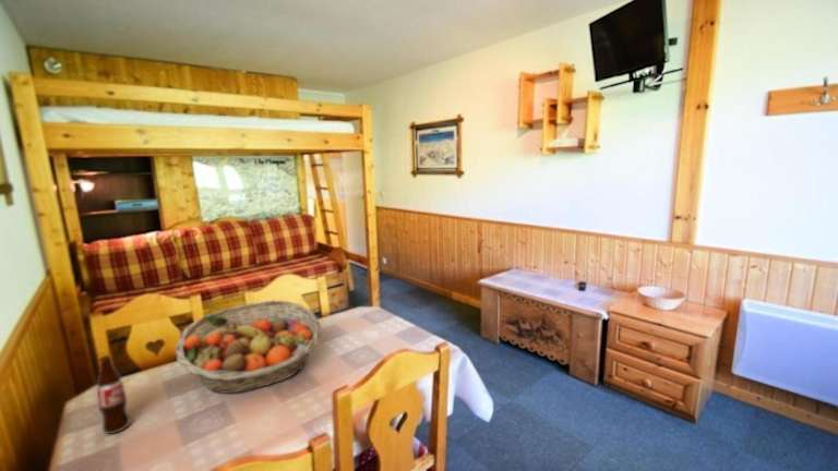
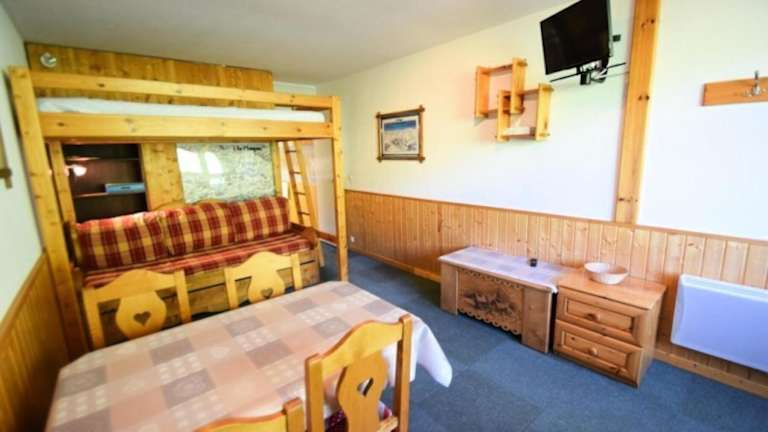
- fruit basket (253, 343)
- bottle (110, 392)
